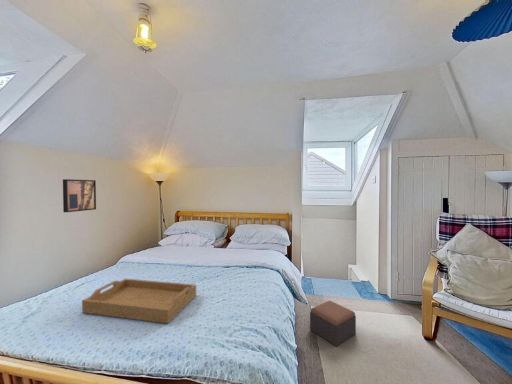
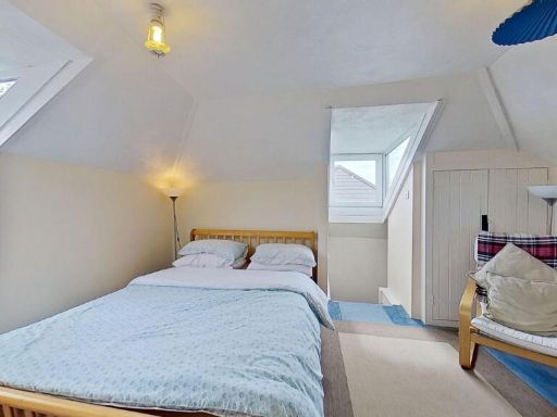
- wall art (80, 195)
- footstool (332, 320)
- serving tray (143, 295)
